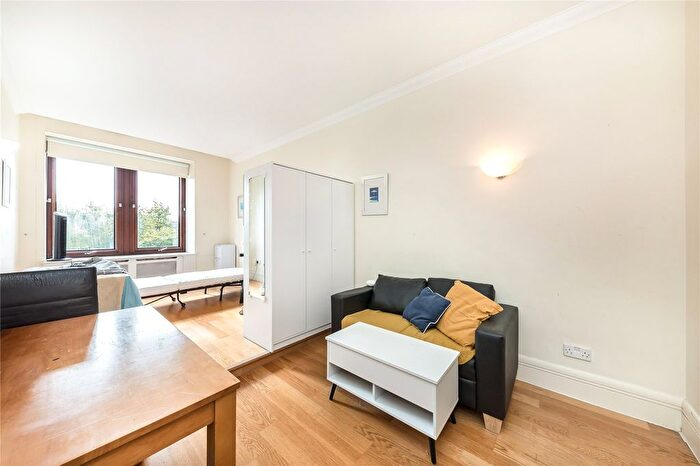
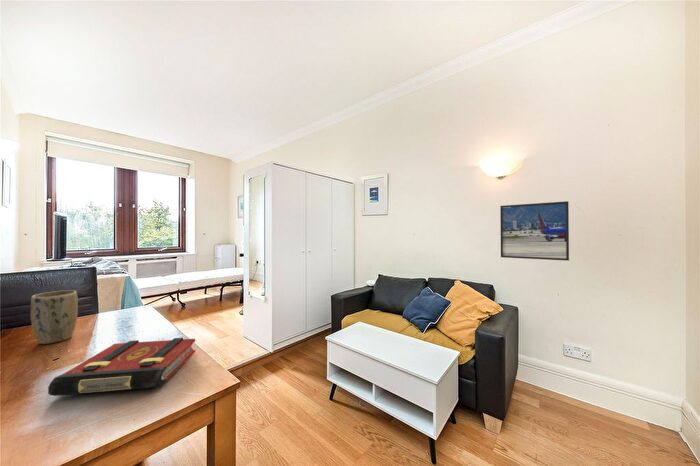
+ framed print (532, 231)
+ book (134, 363)
+ plant pot (55, 316)
